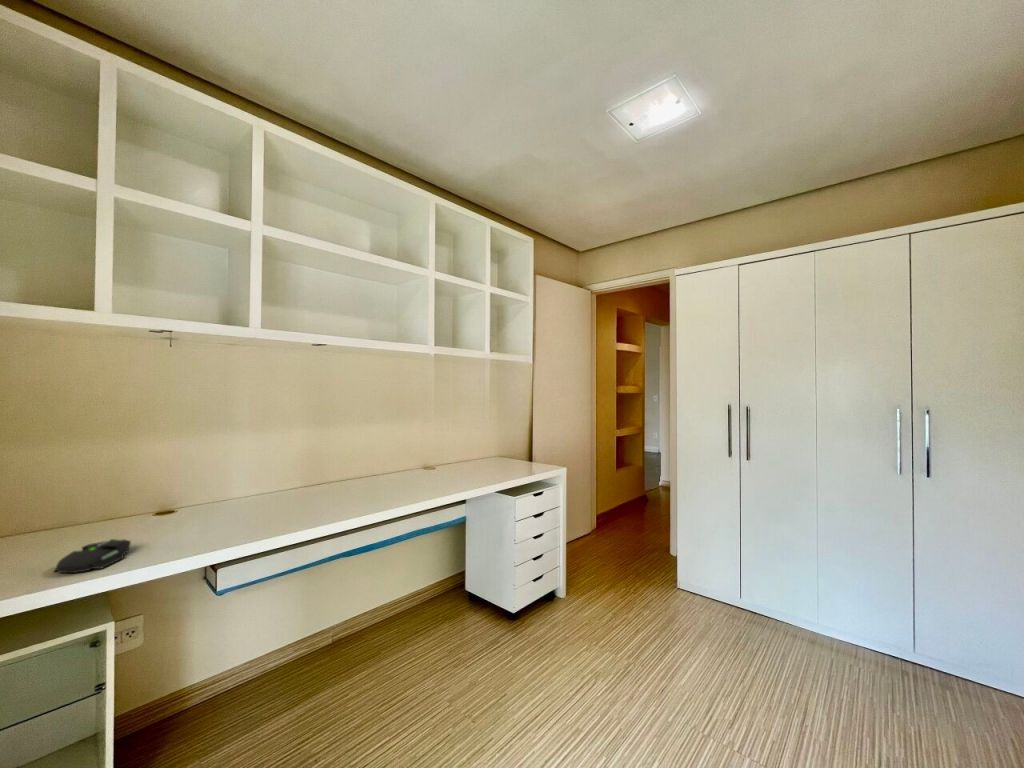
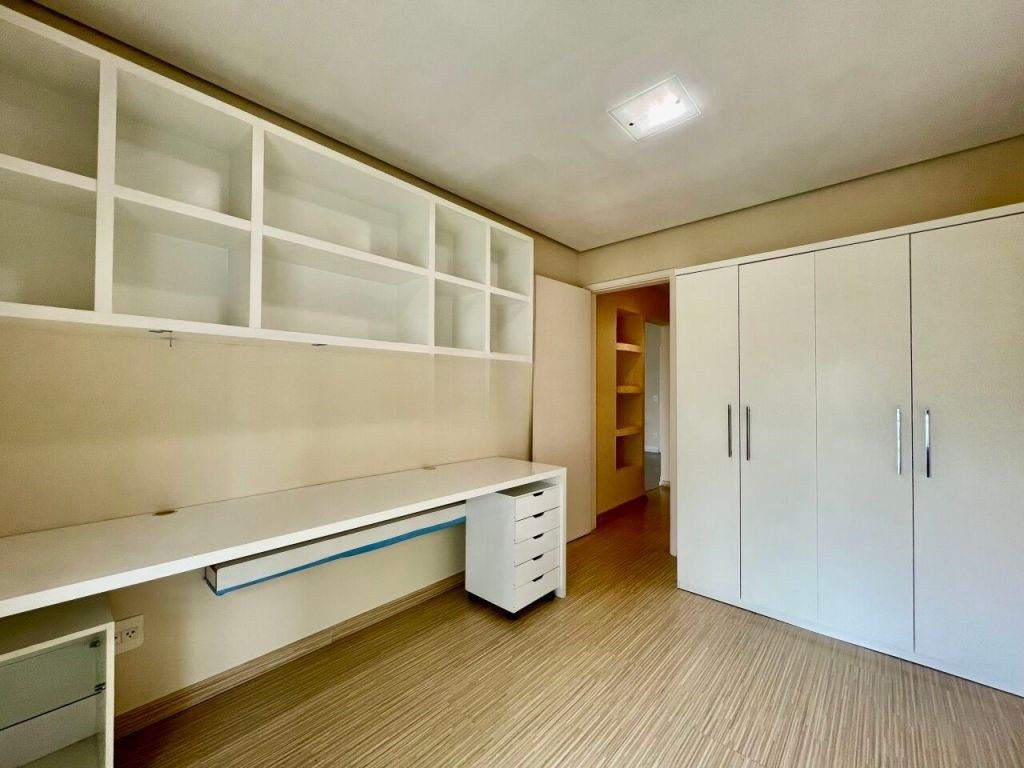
- mouse (96, 553)
